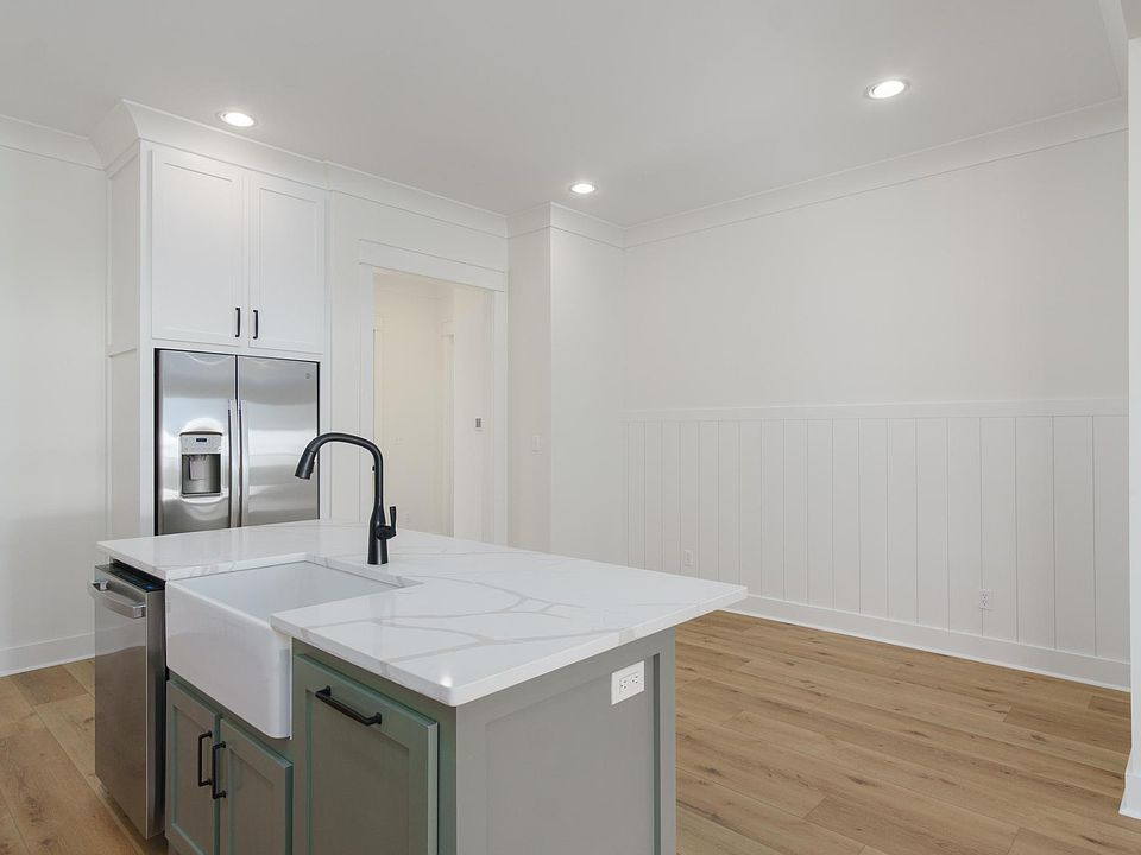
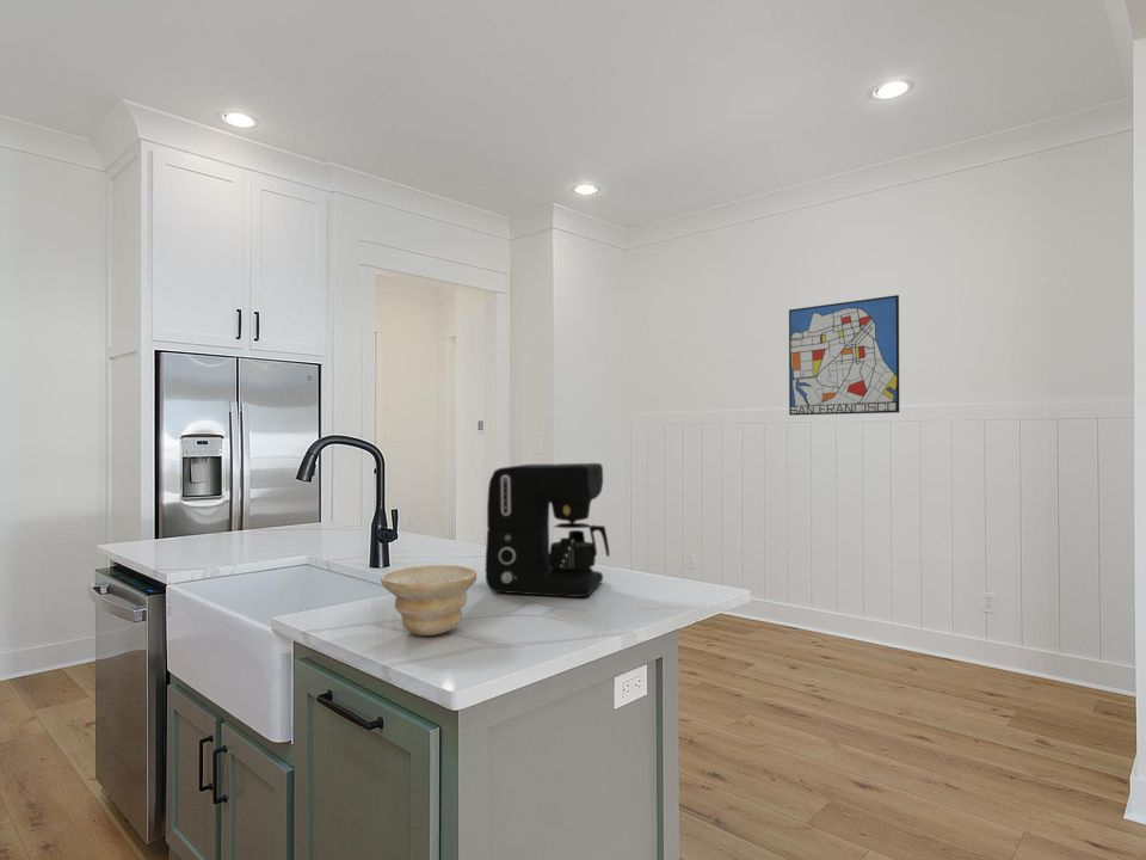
+ bowl (429, 601)
+ coffee maker (554, 526)
+ wall art (840, 358)
